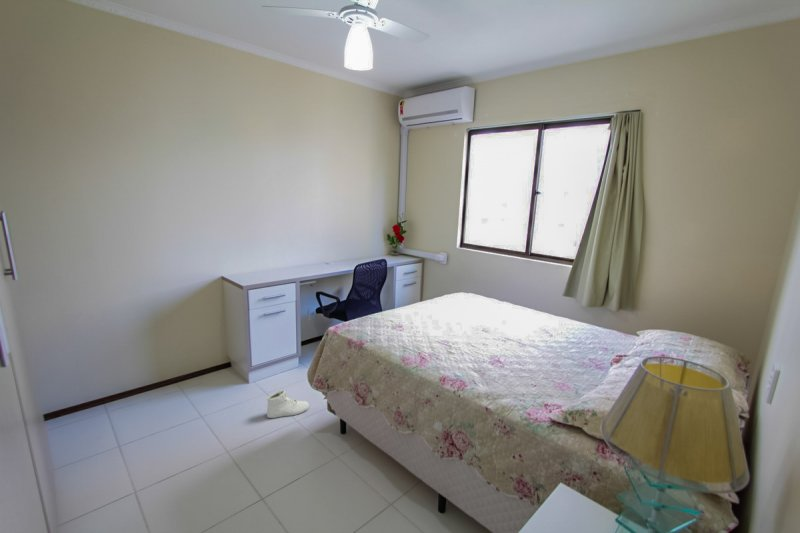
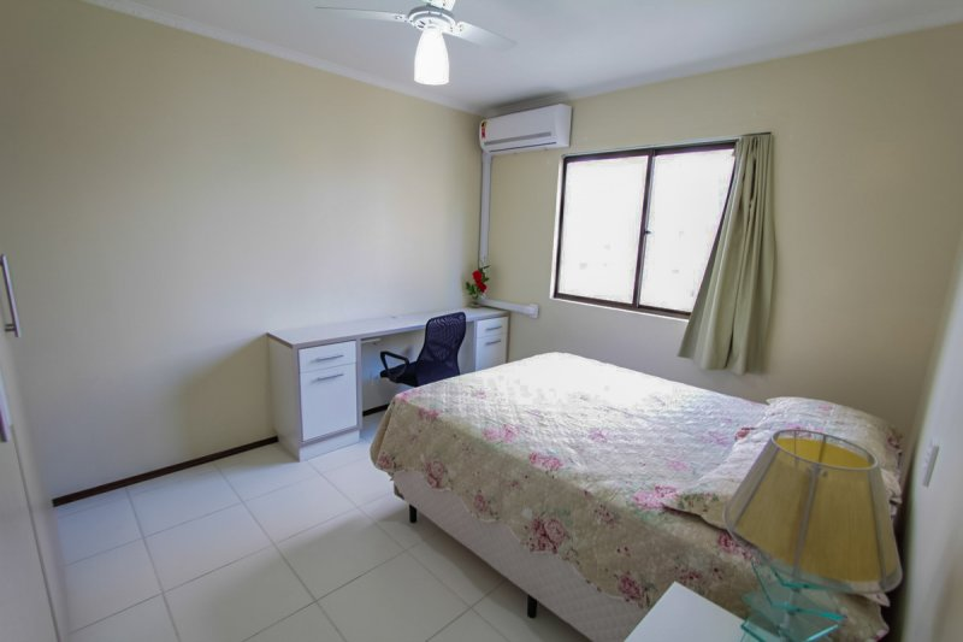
- sneaker (288, 401)
